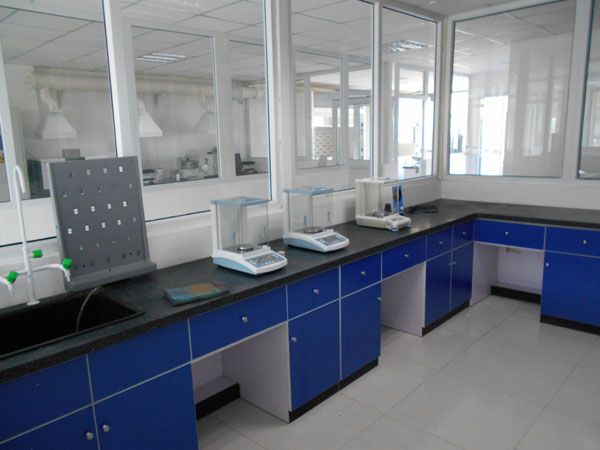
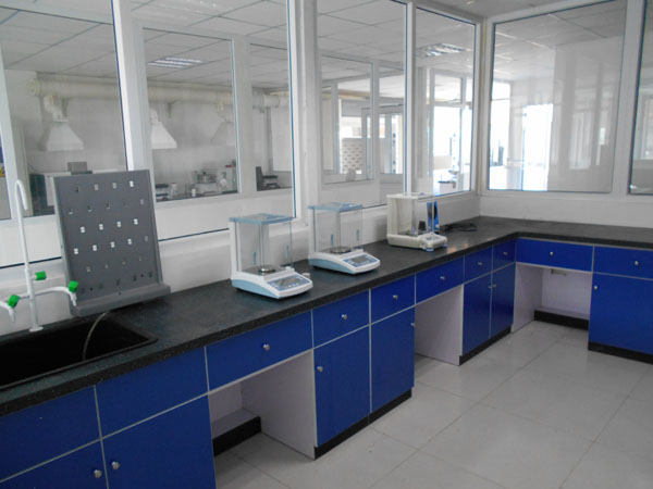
- dish towel (196, 291)
